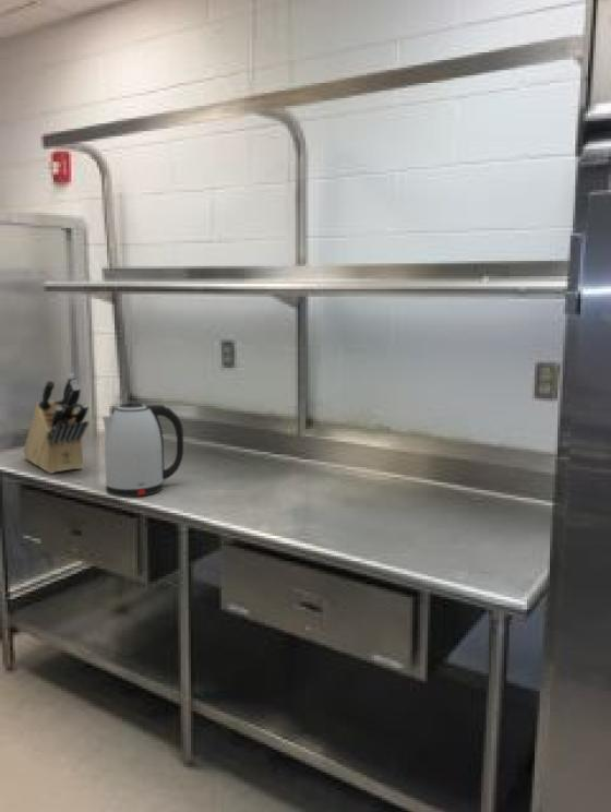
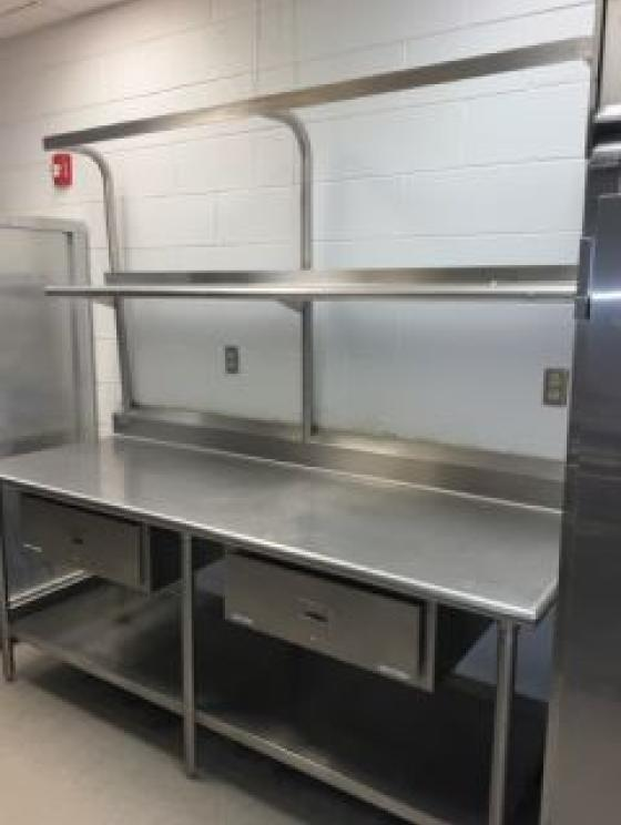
- kettle (144, 445)
- knife block (55, 419)
